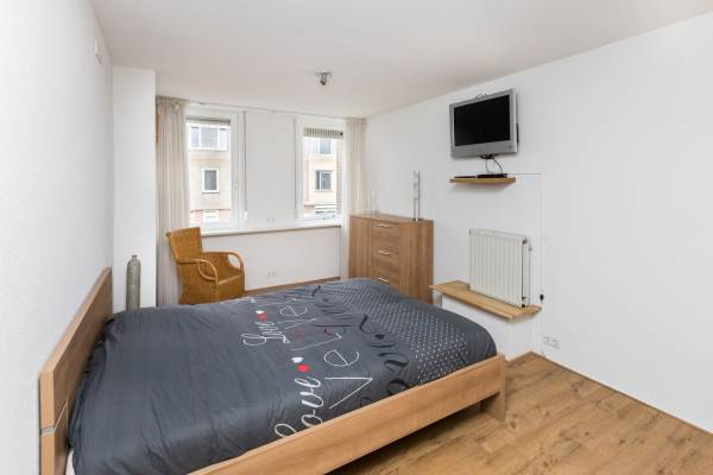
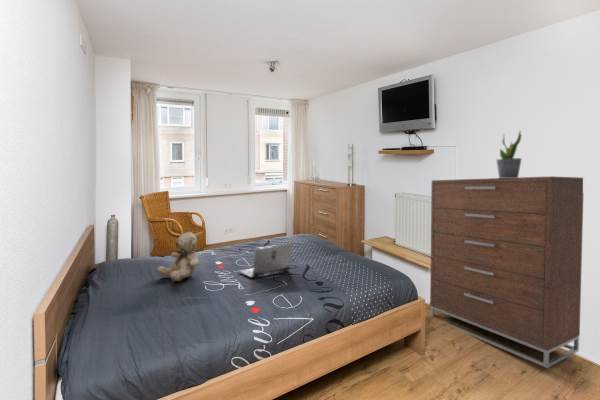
+ laptop (265, 258)
+ potted plant (508, 154)
+ dresser (496, 256)
+ teddy bear (178, 255)
